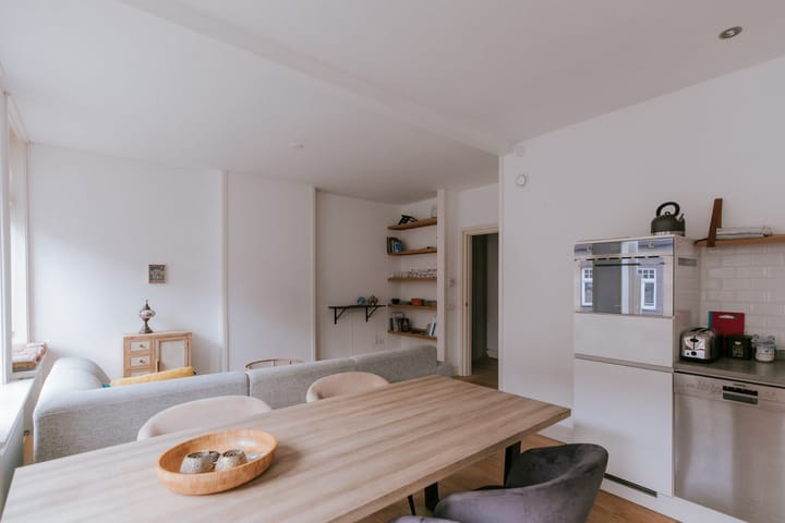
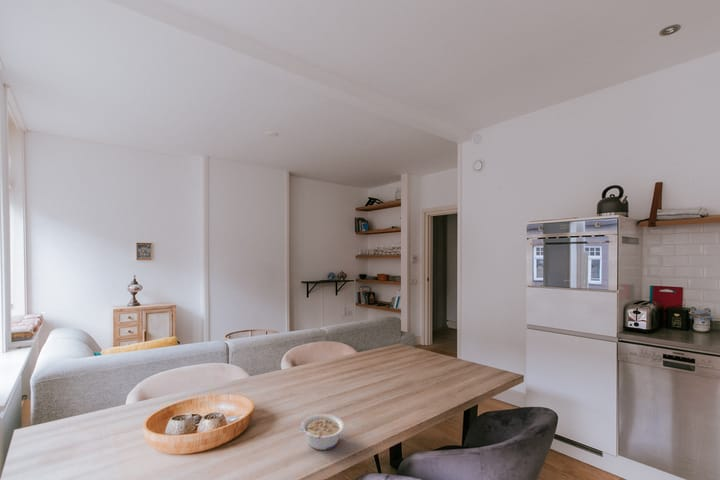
+ legume (323, 432)
